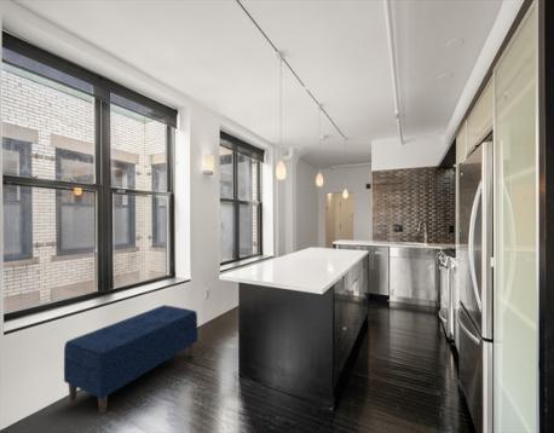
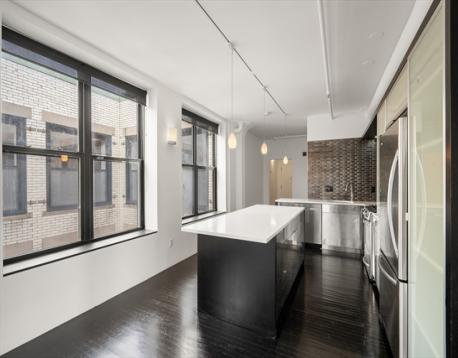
- bench (139, 350)
